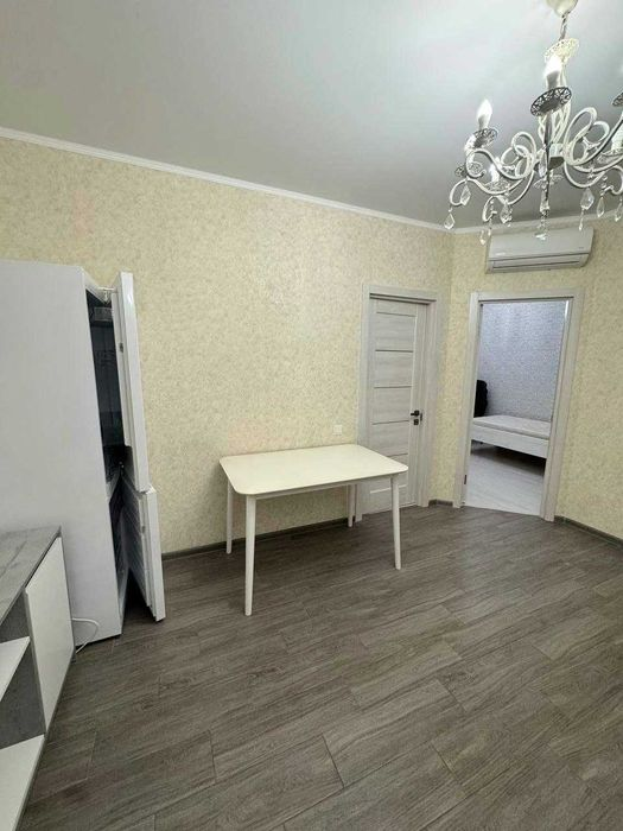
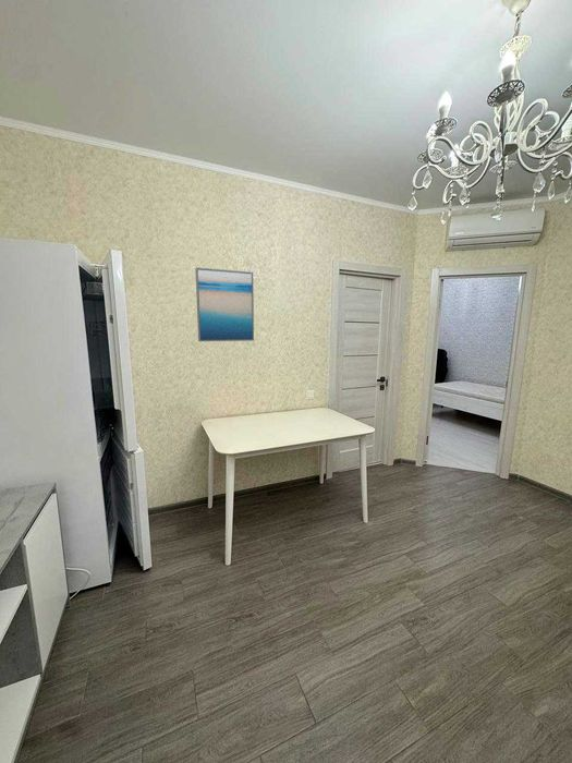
+ wall art (226, 306)
